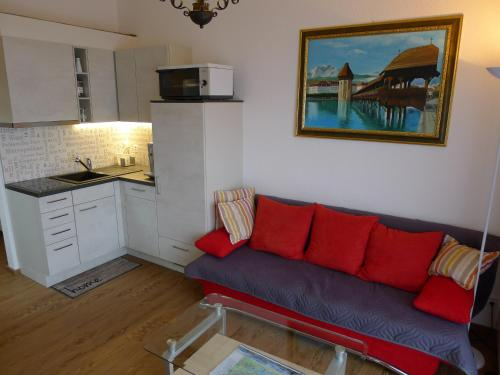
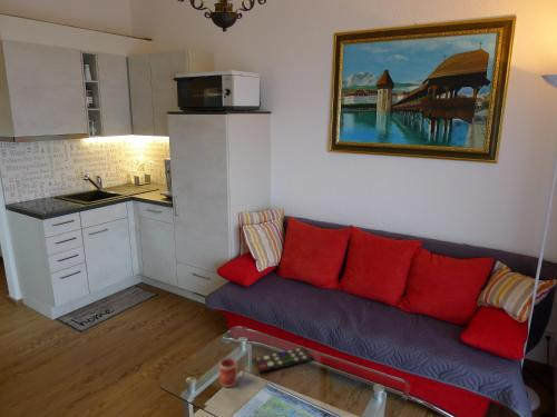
+ remote control (282, 358)
+ mug (232, 373)
